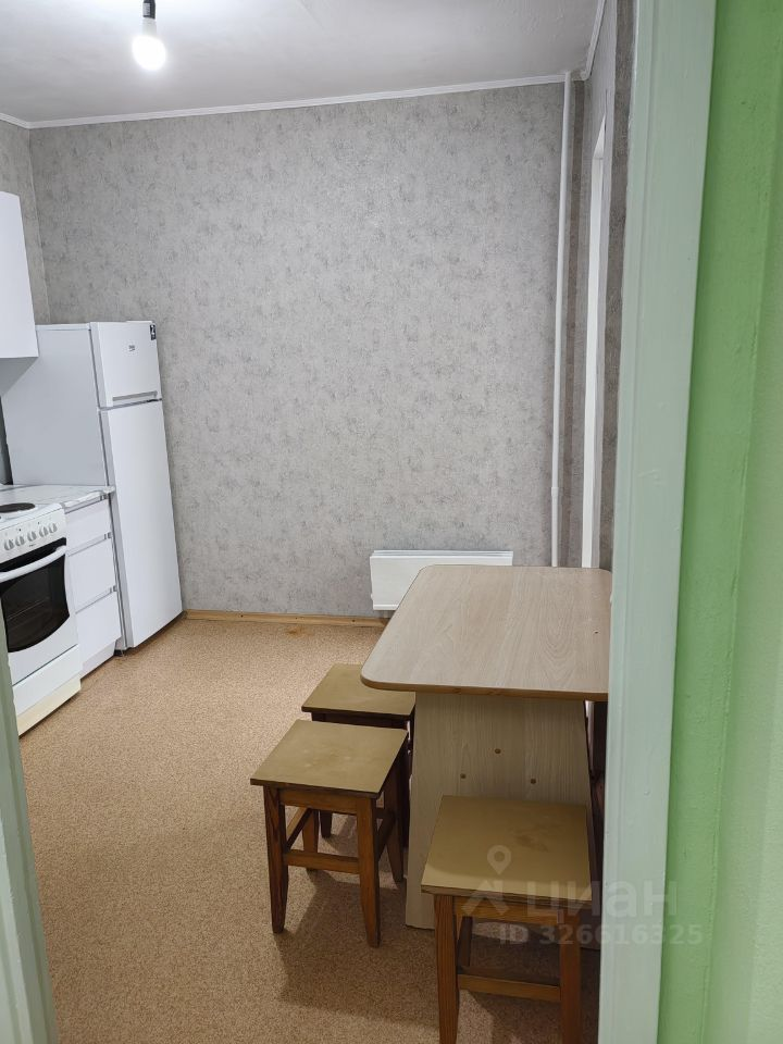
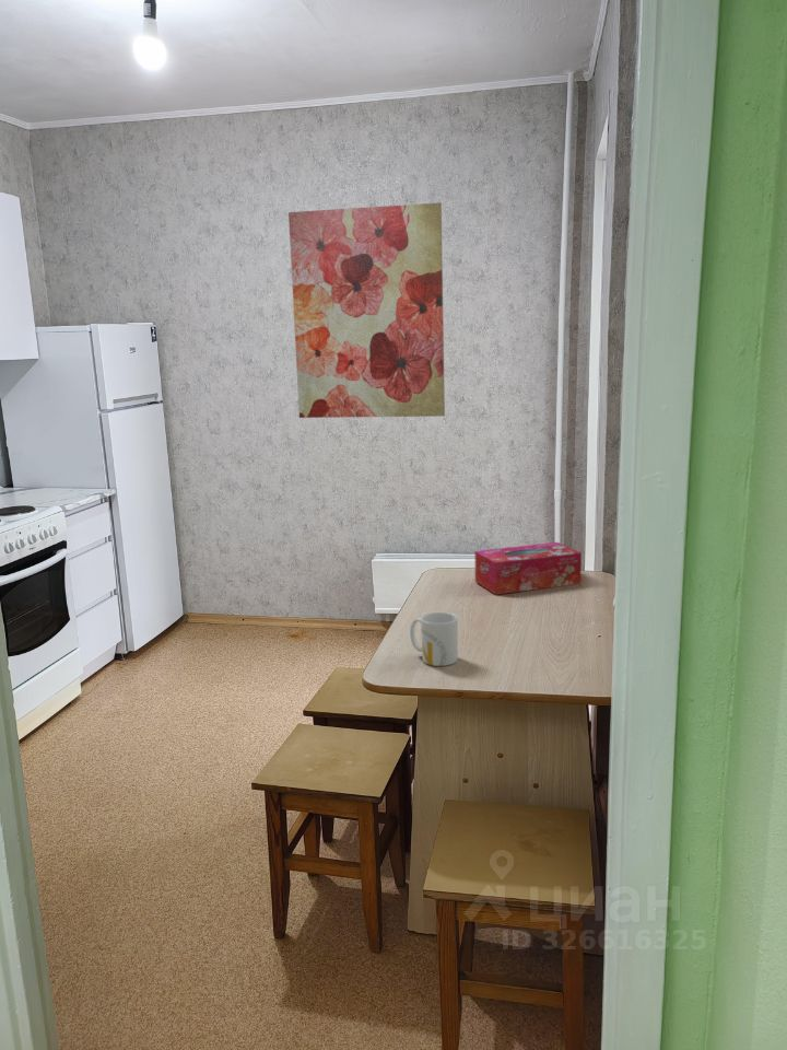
+ tissue box (527, 567)
+ mug (433, 638)
+ wall art (367, 315)
